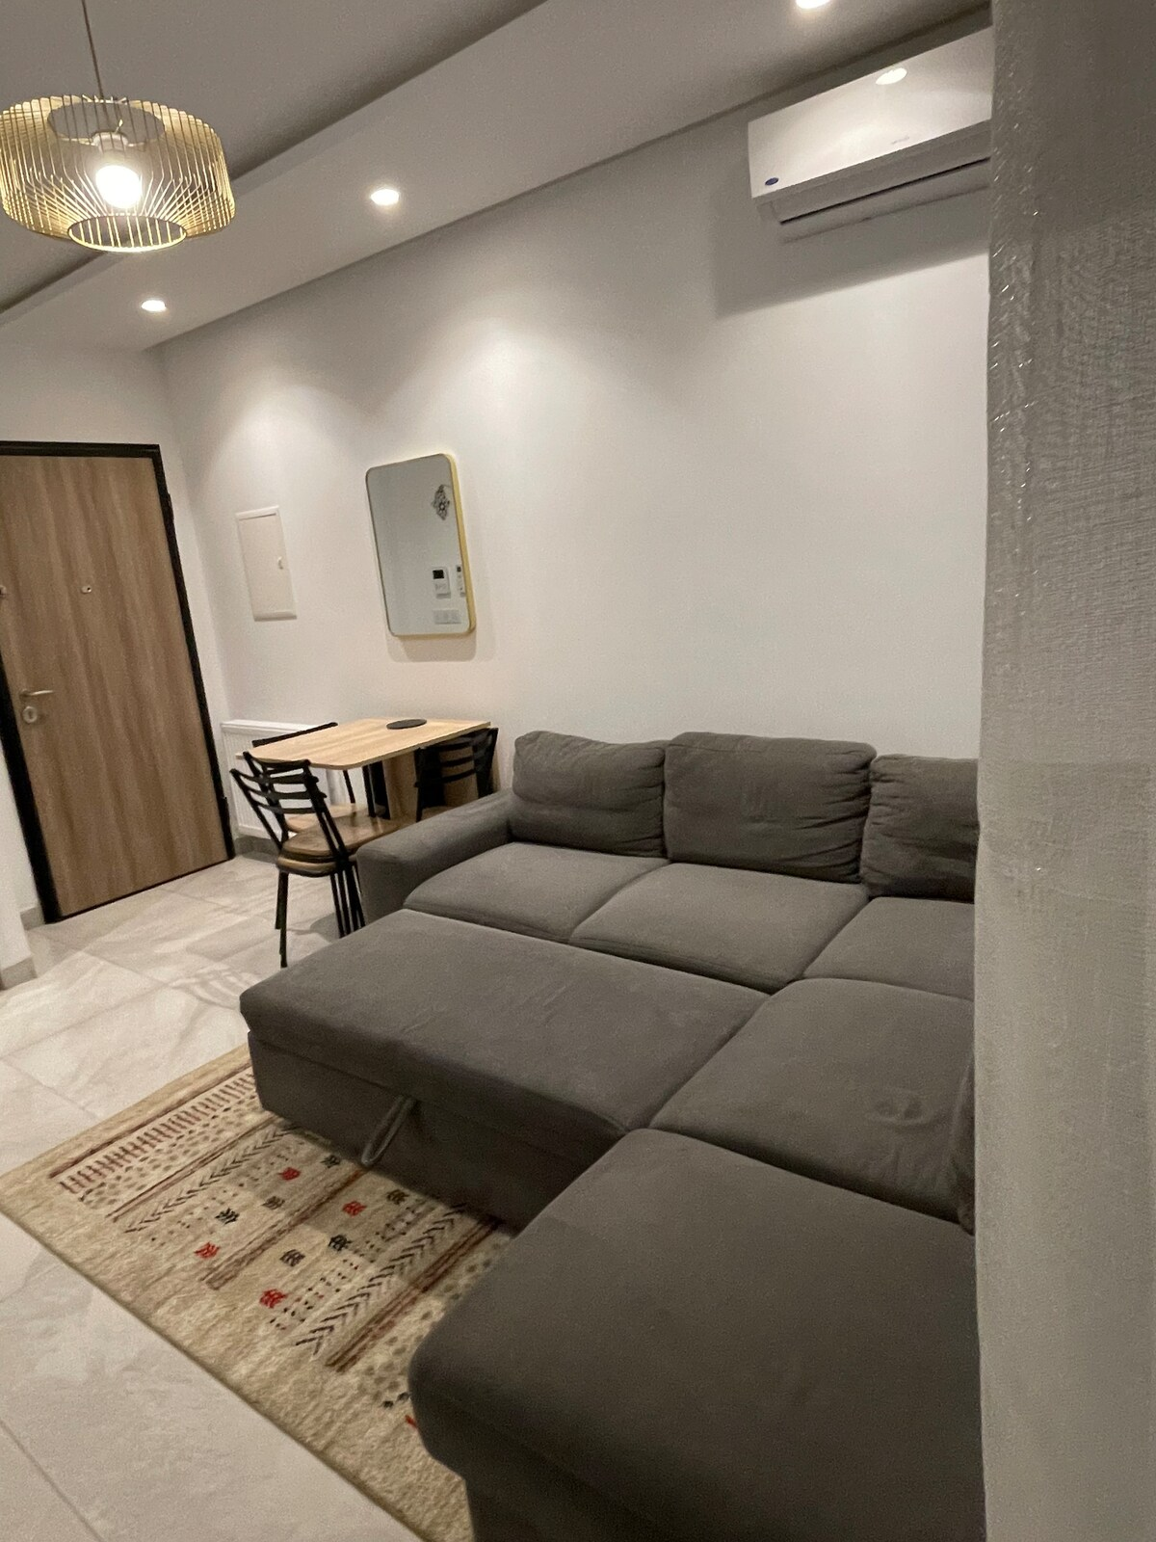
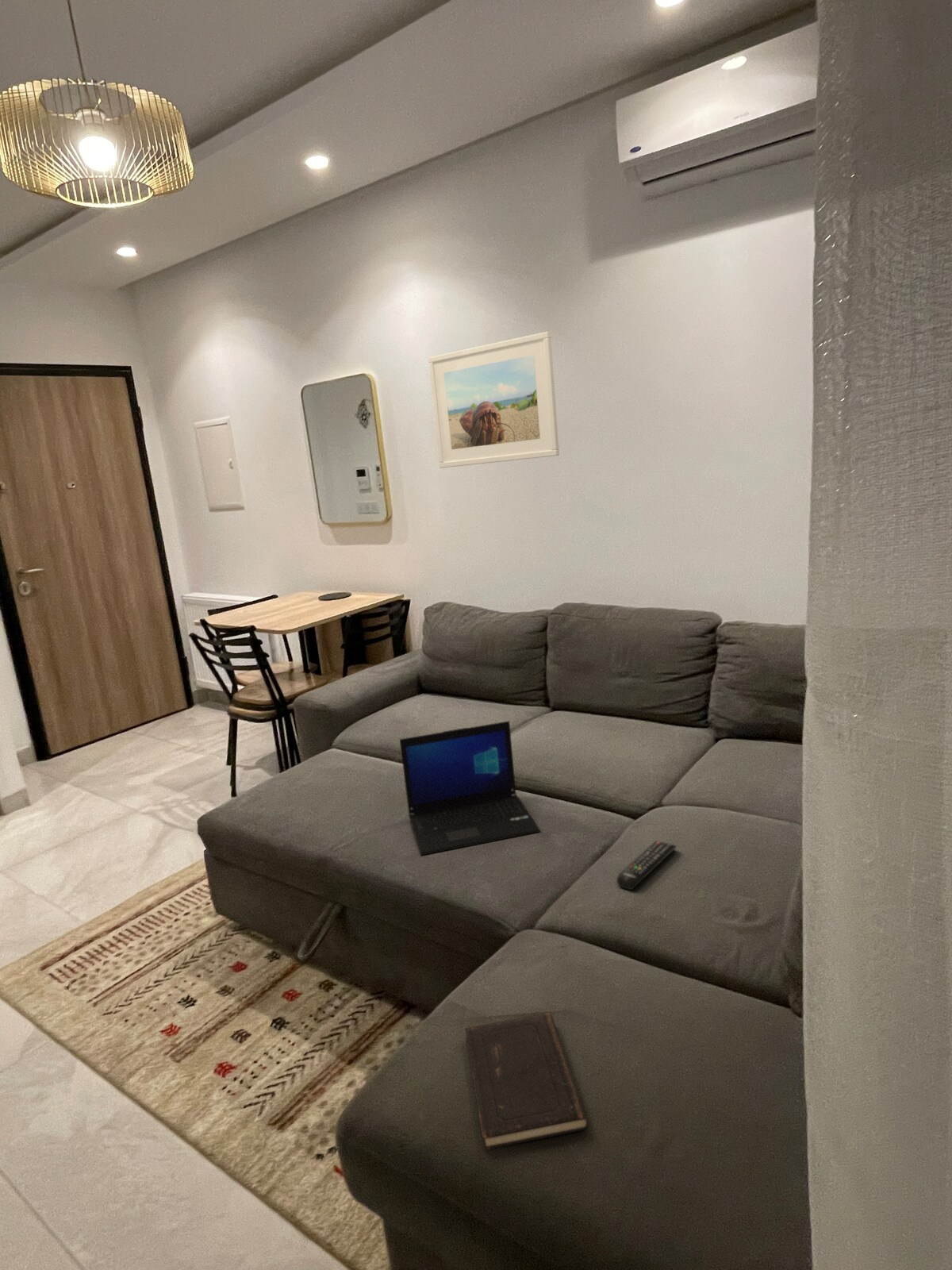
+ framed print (491, 404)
+ laptop (467, 784)
+ remote control (647, 863)
+ hardcover book (521, 1074)
